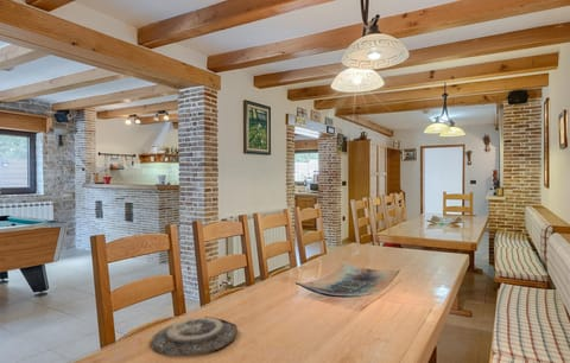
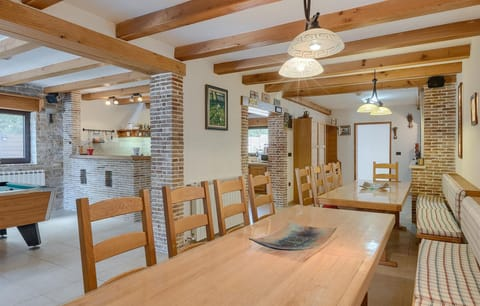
- plate (195, 331)
